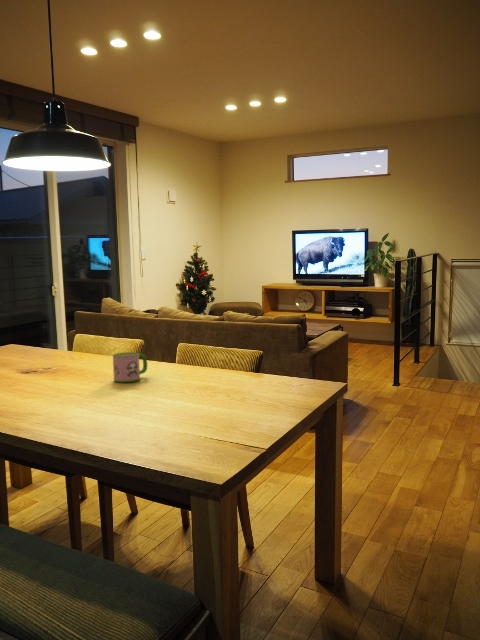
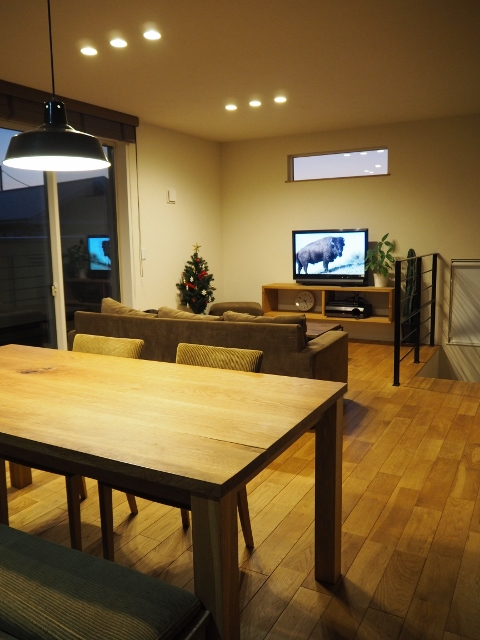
- mug (130, 366)
